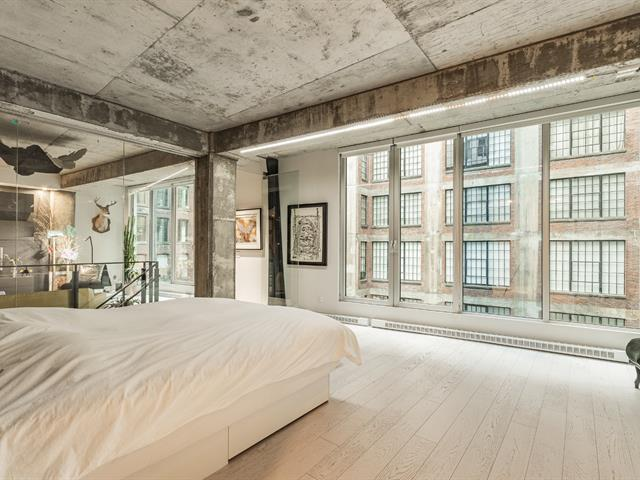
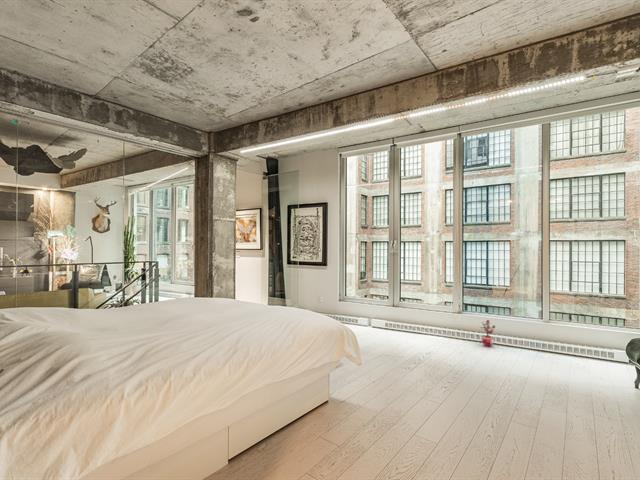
+ potted plant (487, 332)
